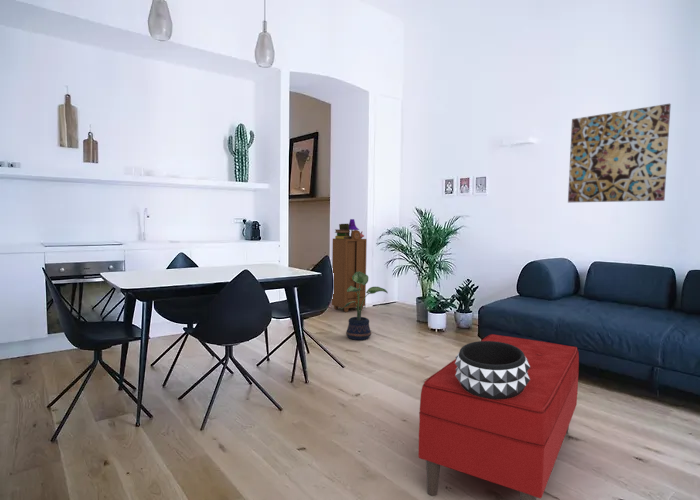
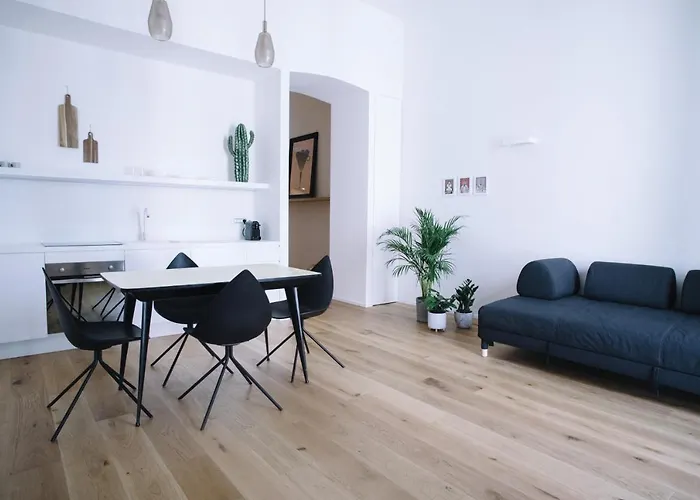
- decorative bowl (492, 371)
- cabinet (349, 264)
- bench (508, 410)
- wall art (615, 157)
- potted plant (362, 303)
